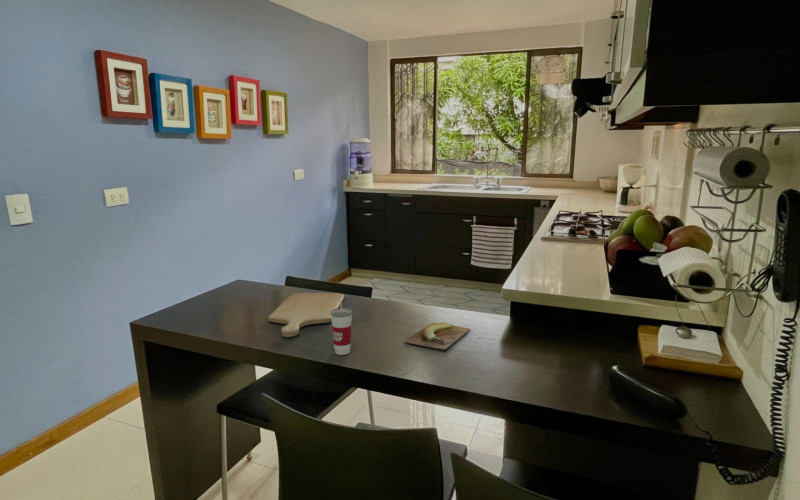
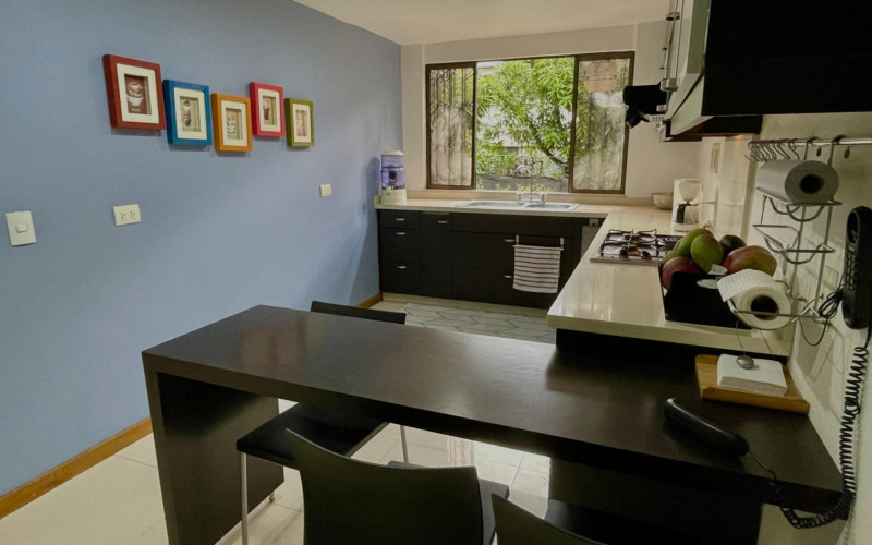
- cup (341, 324)
- banana (438, 331)
- chopping board (305, 311)
